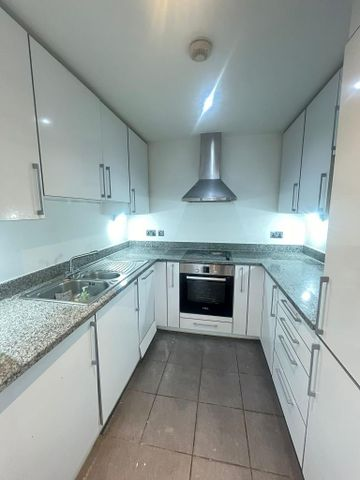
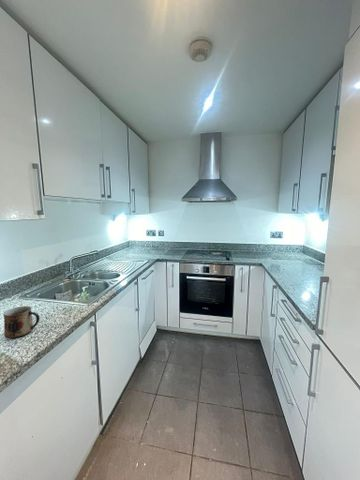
+ mug (20, 320)
